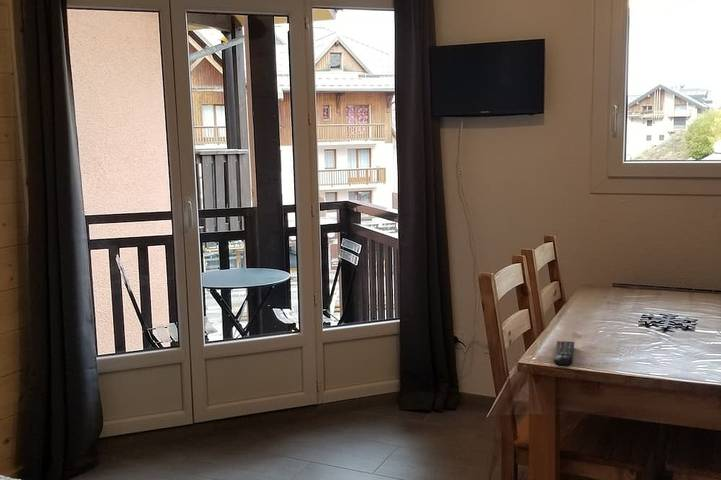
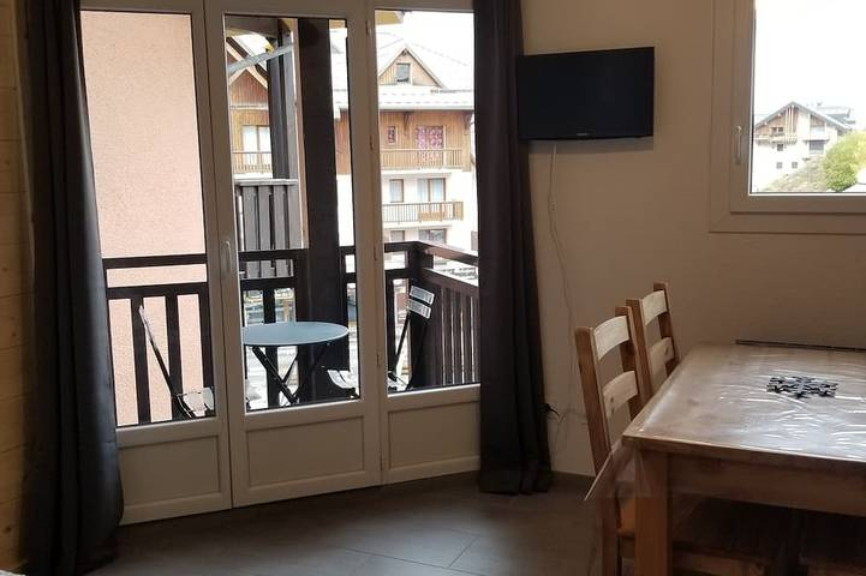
- remote control (564, 352)
